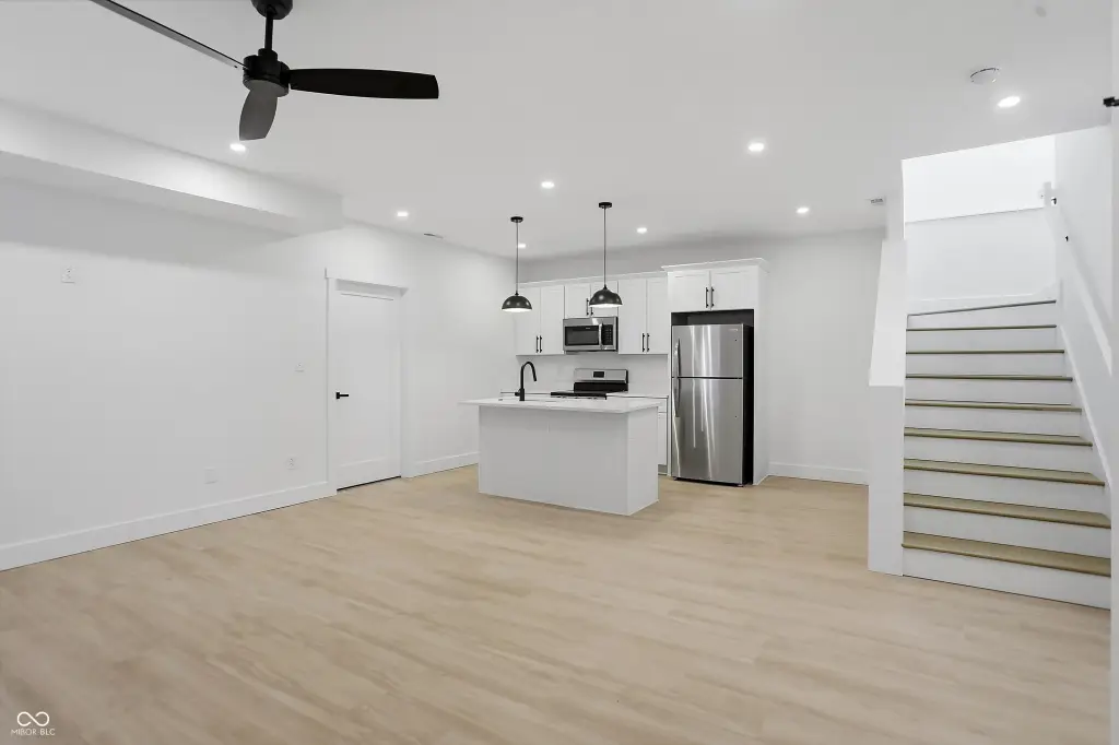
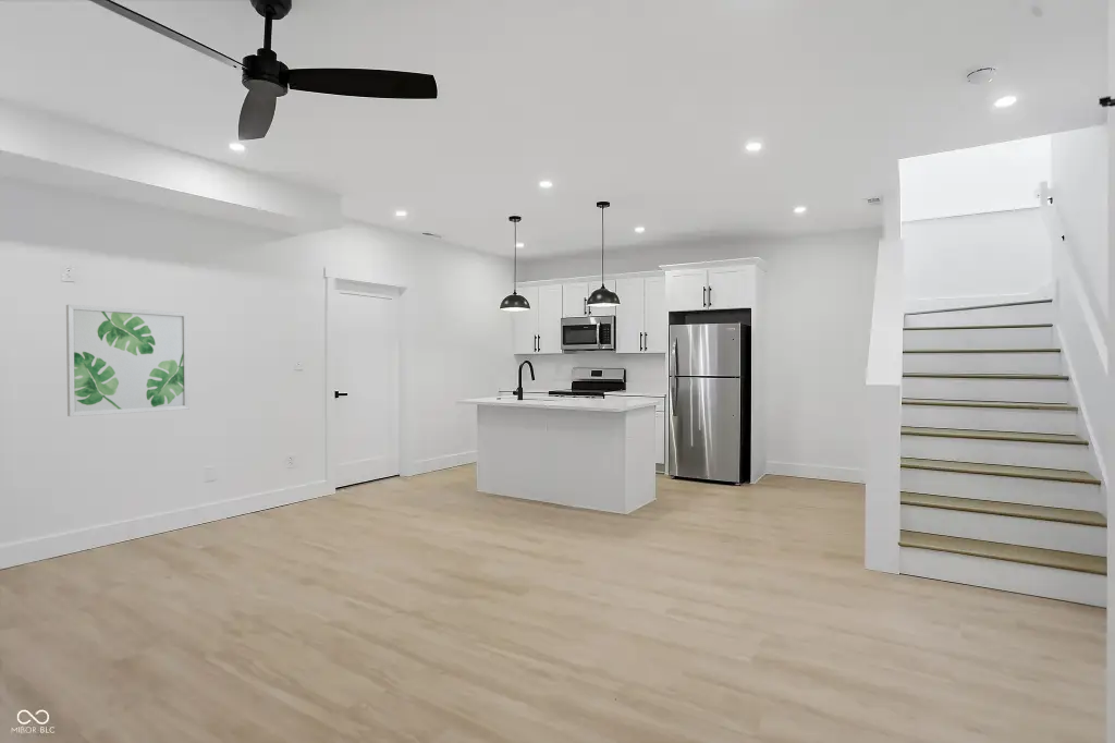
+ wall art (132, 361)
